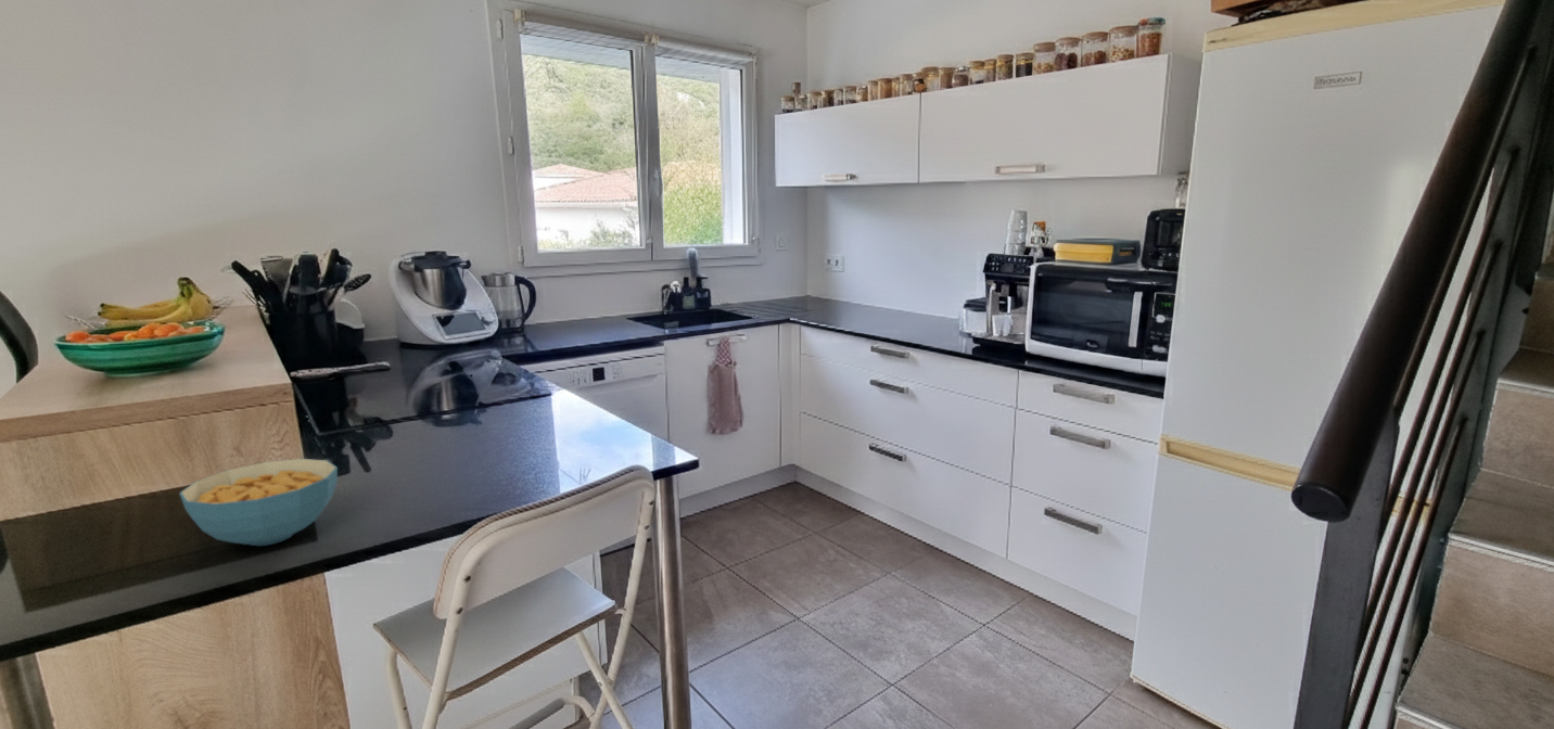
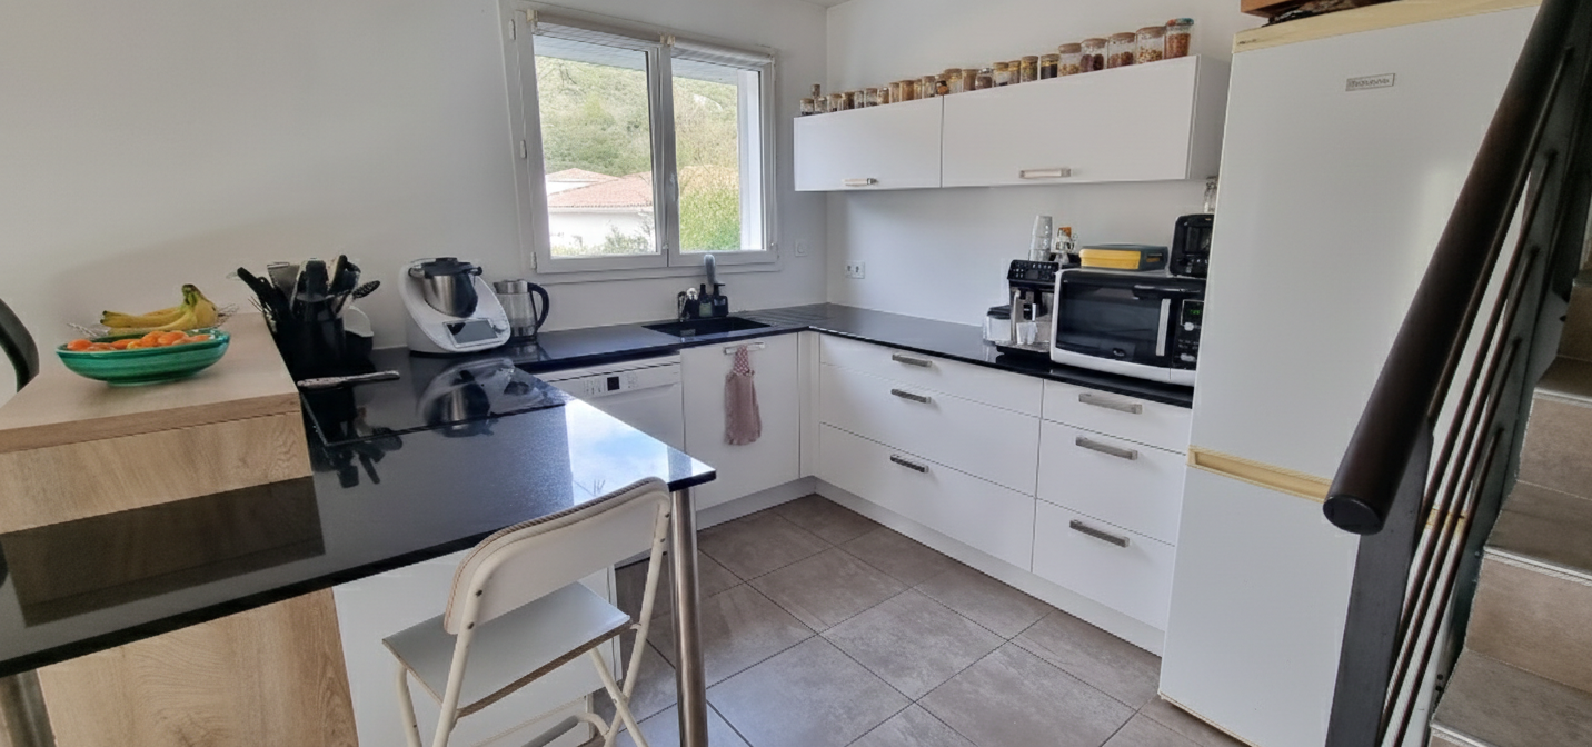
- cereal bowl (266, 508)
